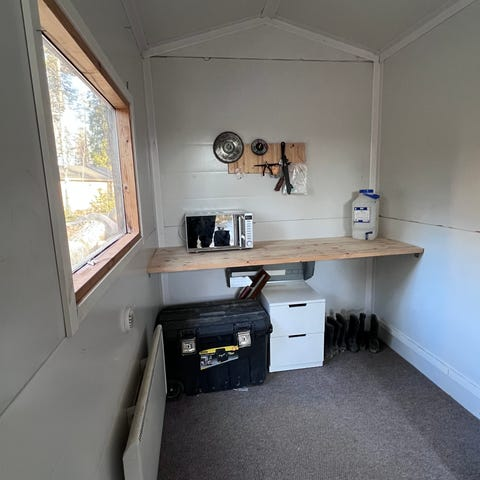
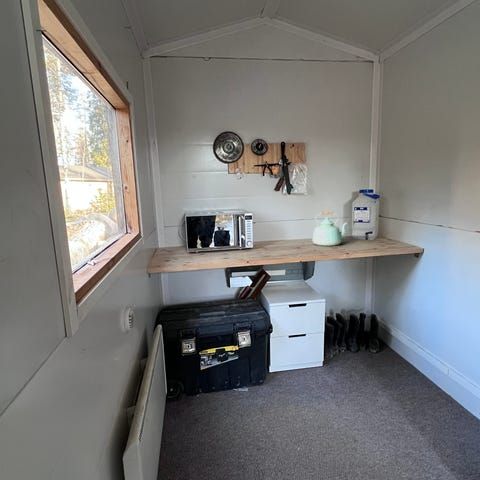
+ kettle (329, 227)
